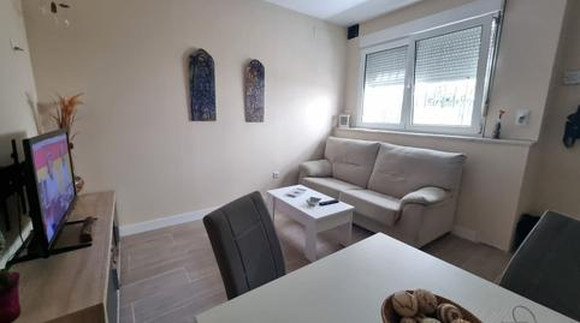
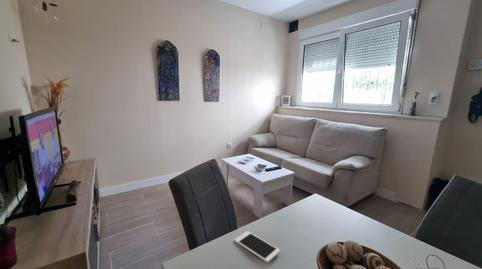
+ cell phone (256, 245)
